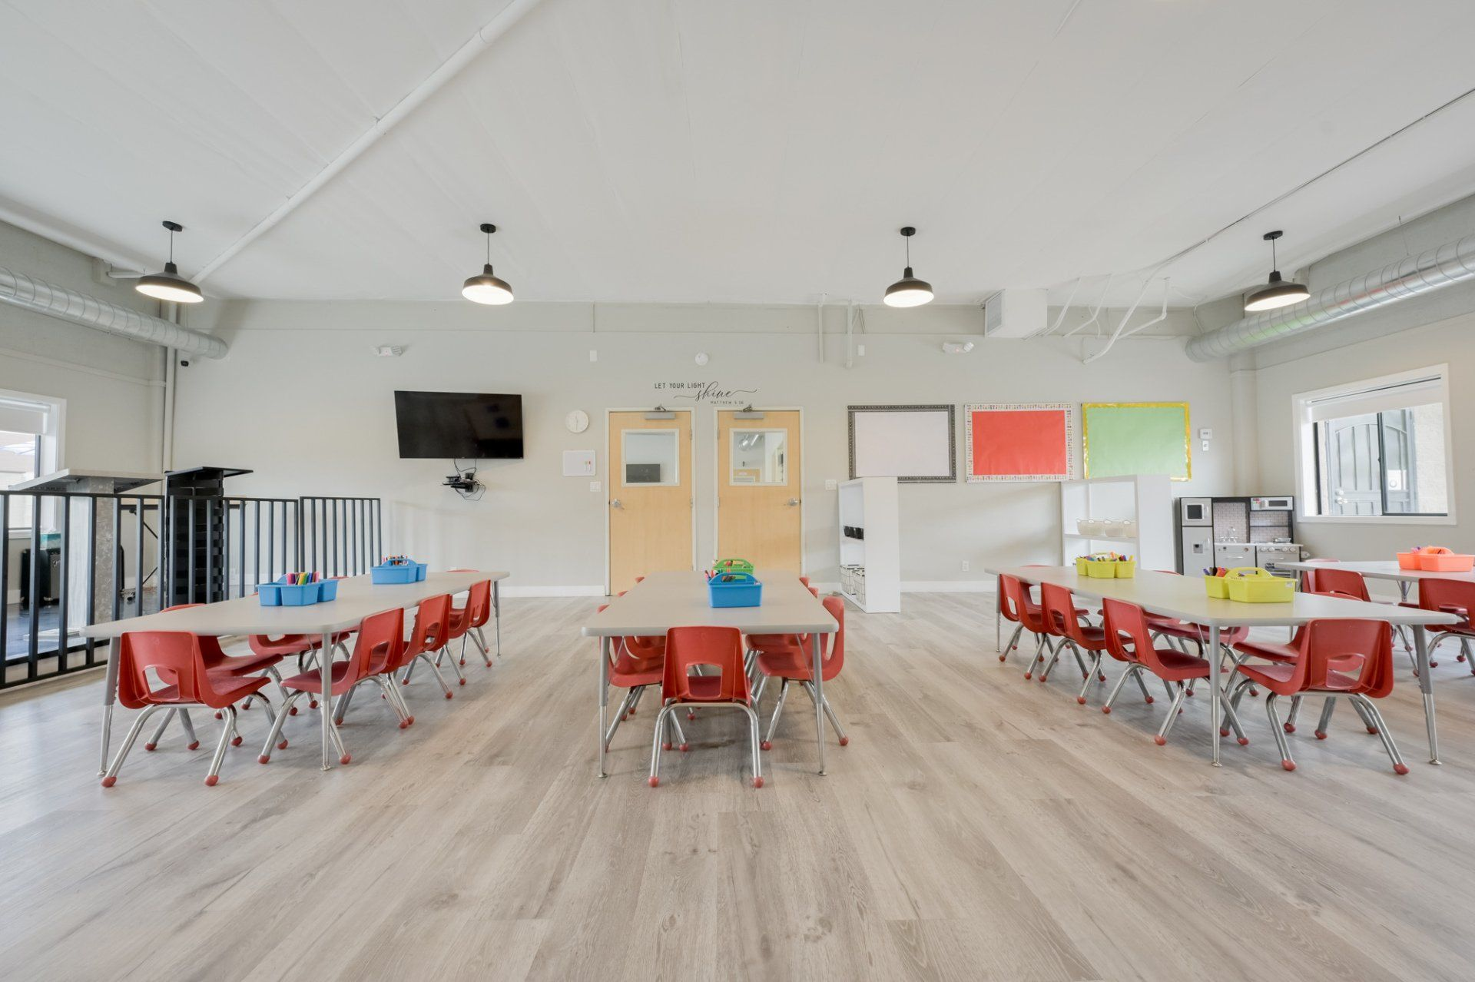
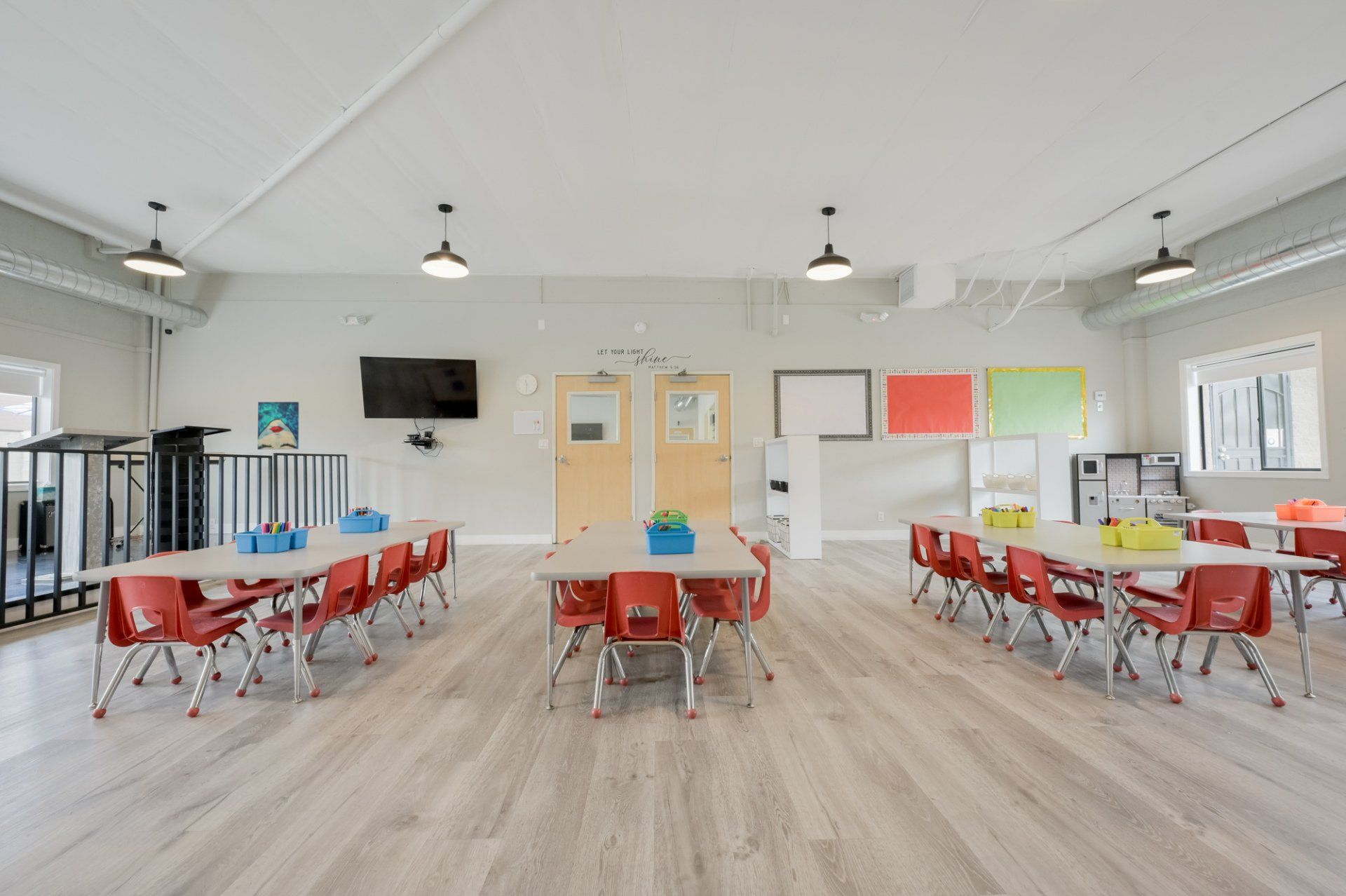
+ wall art (278, 426)
